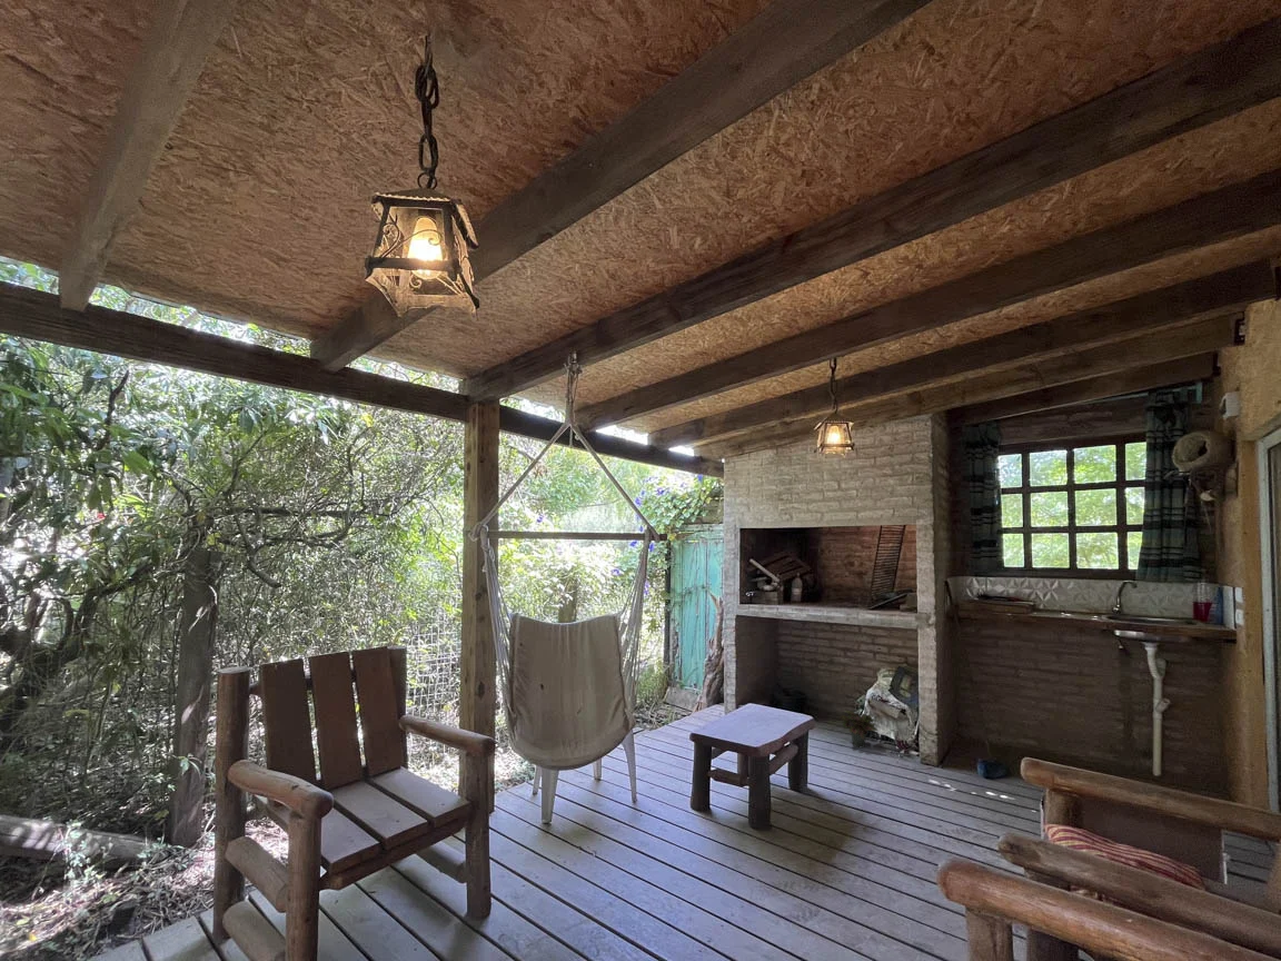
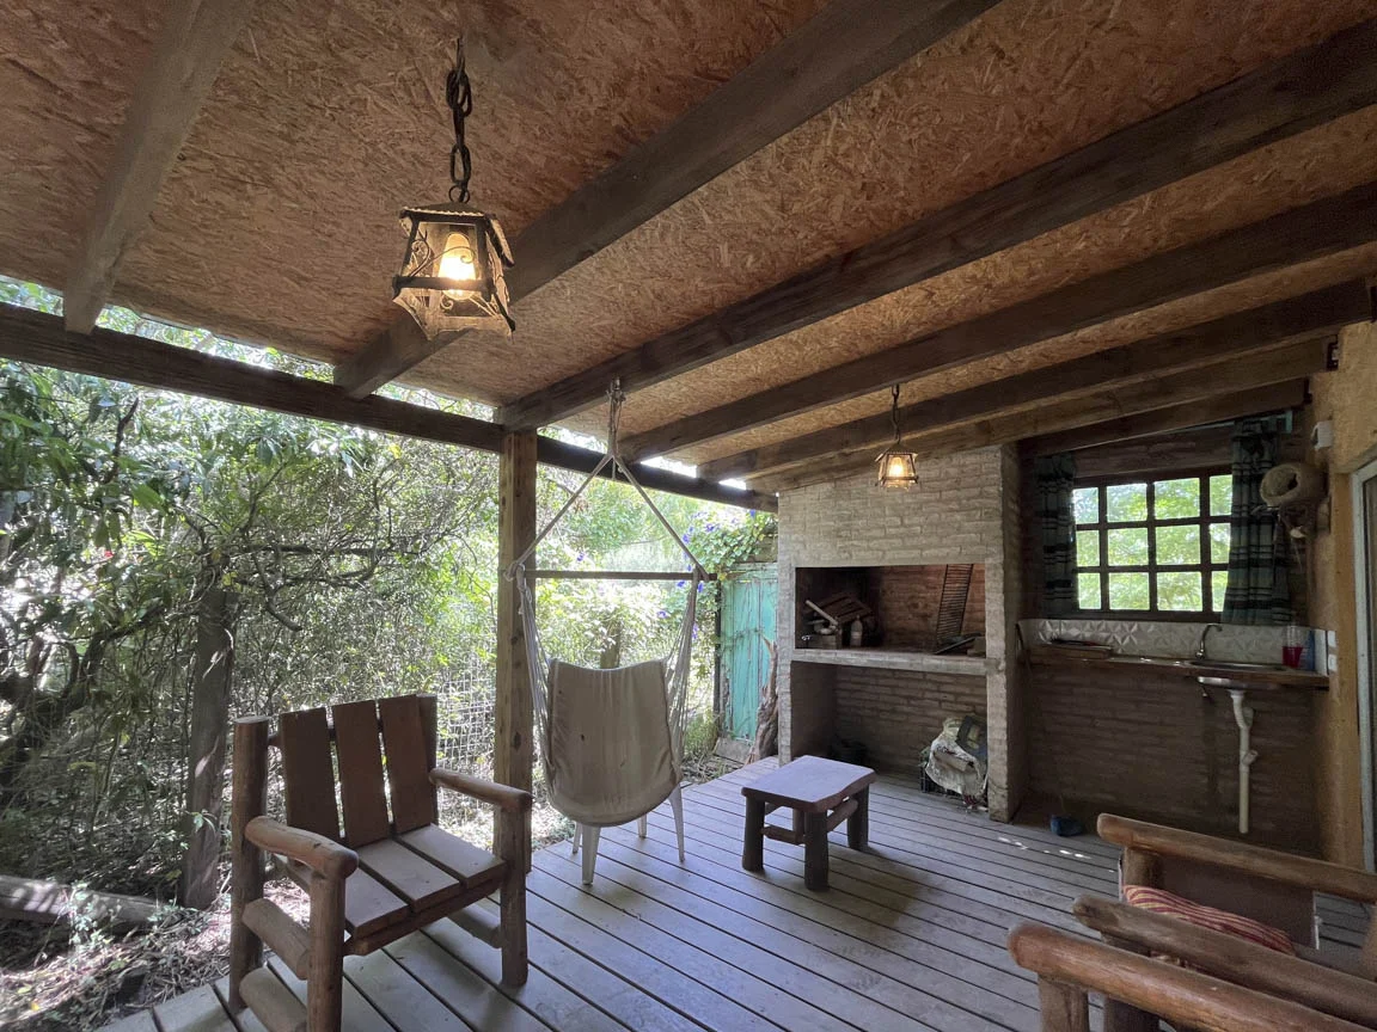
- potted plant (858, 730)
